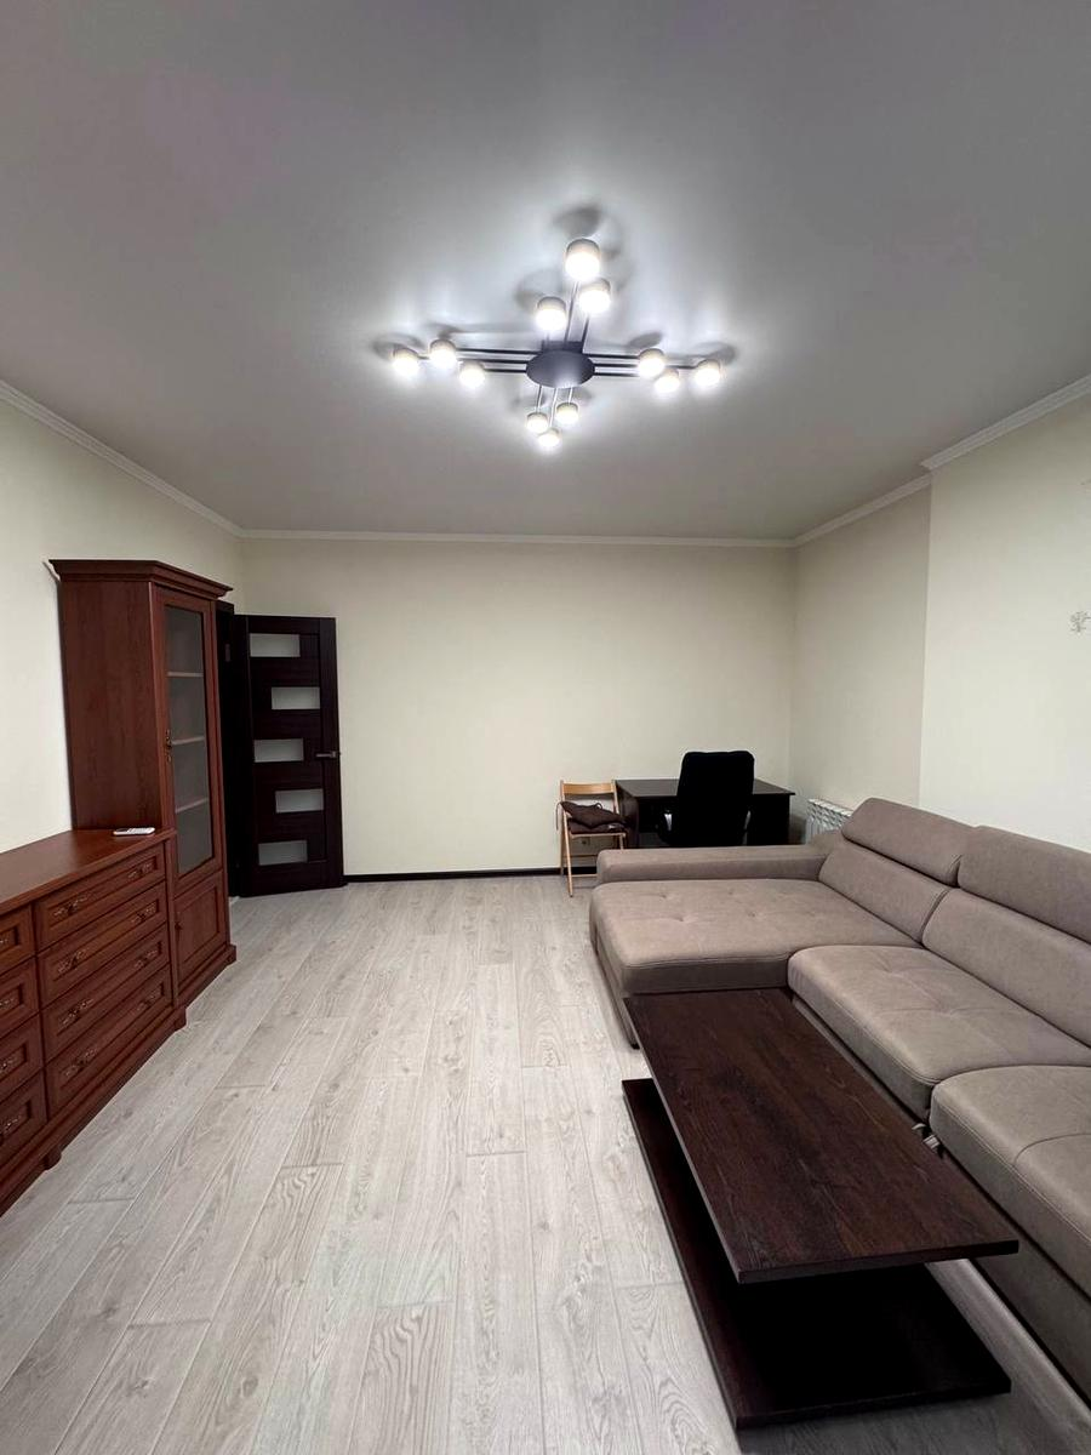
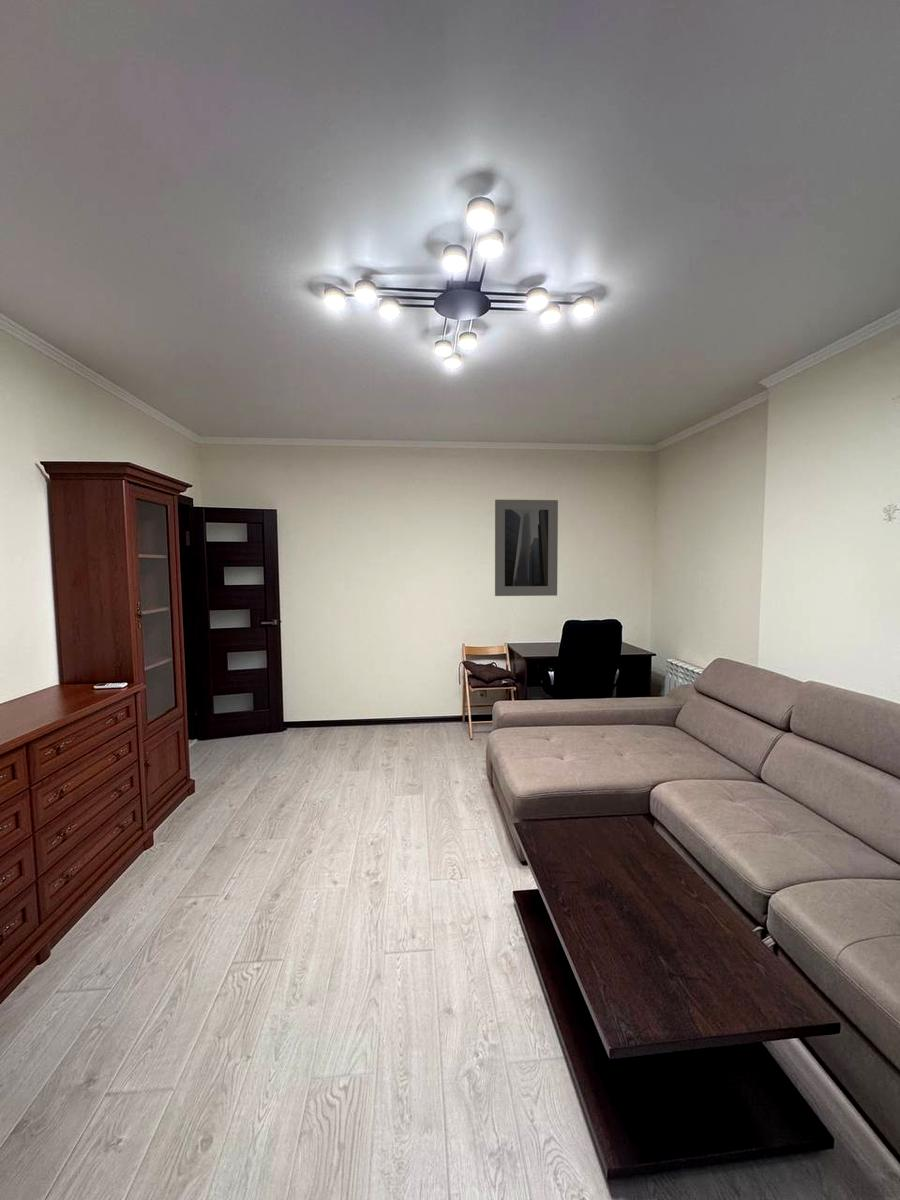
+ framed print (526, 548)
